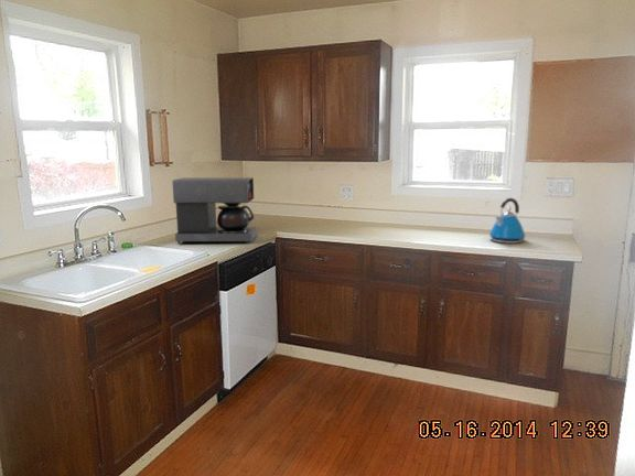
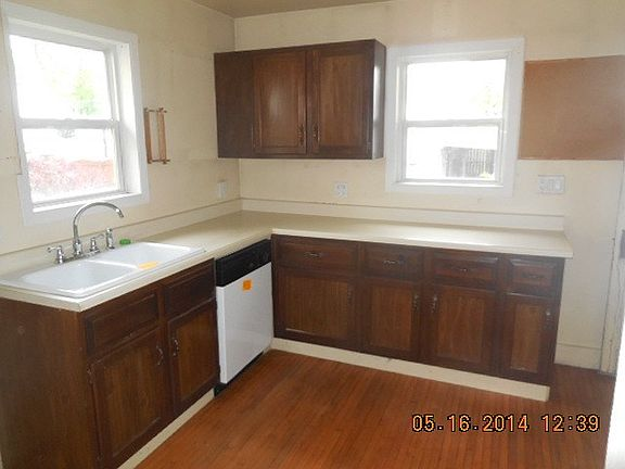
- coffee maker (215, 209)
- kettle (508, 219)
